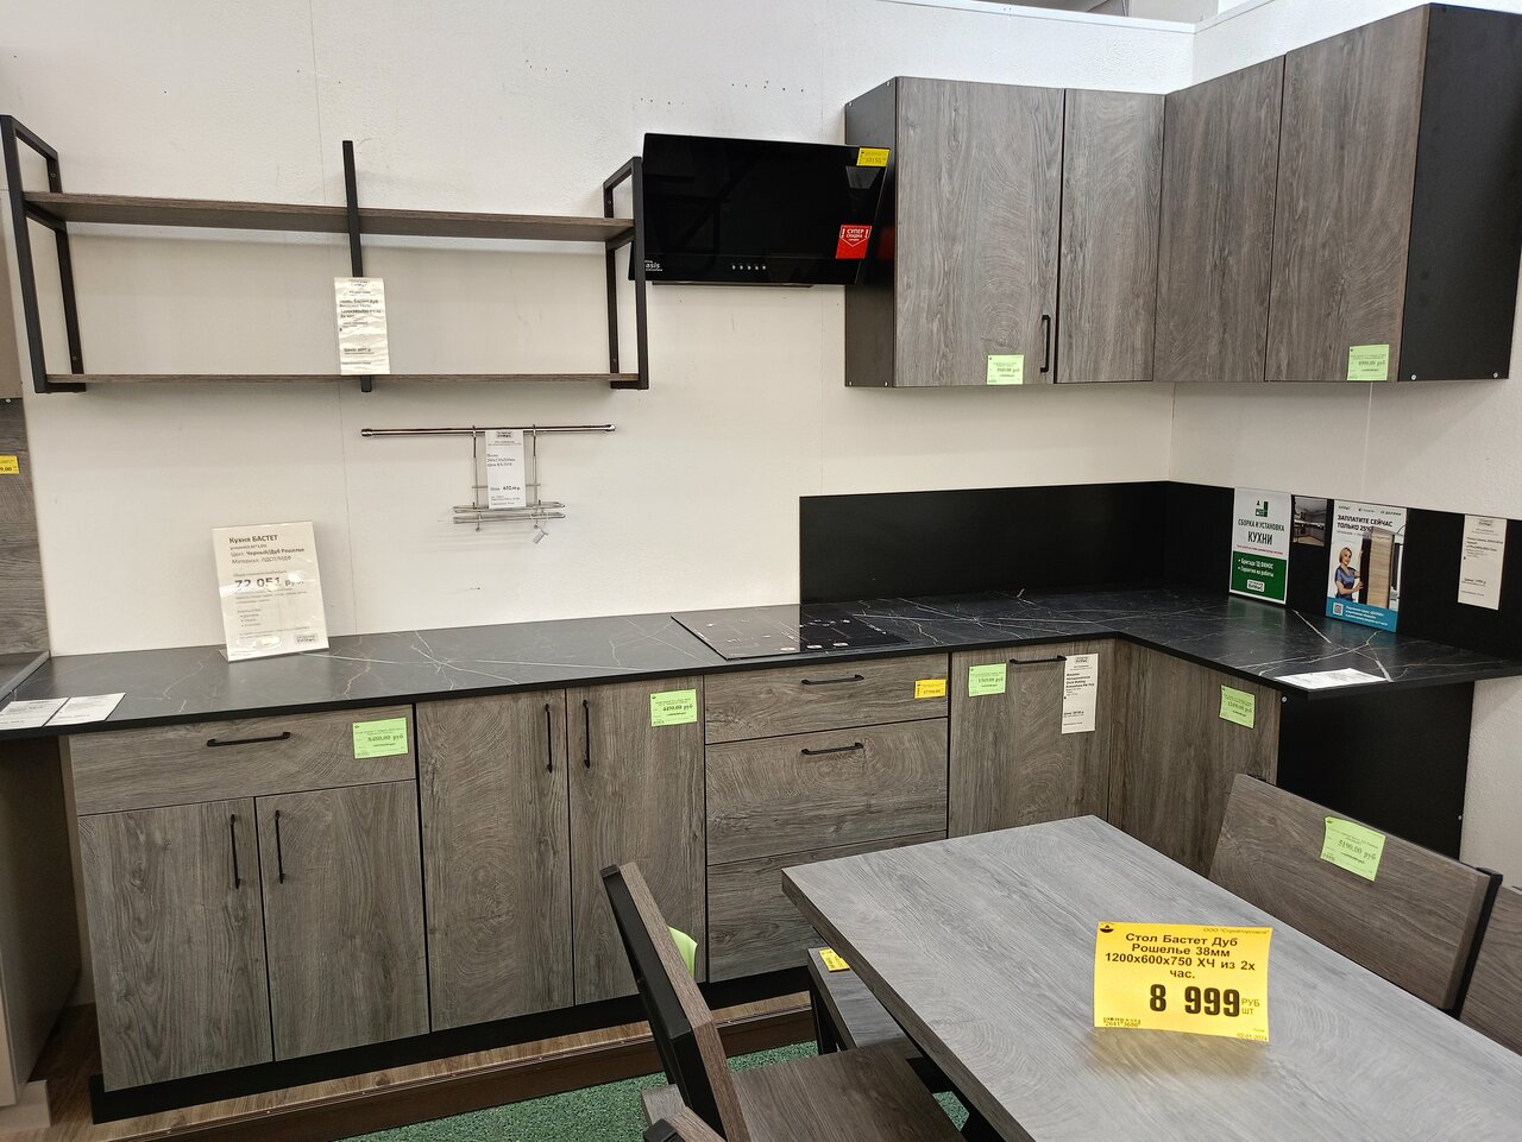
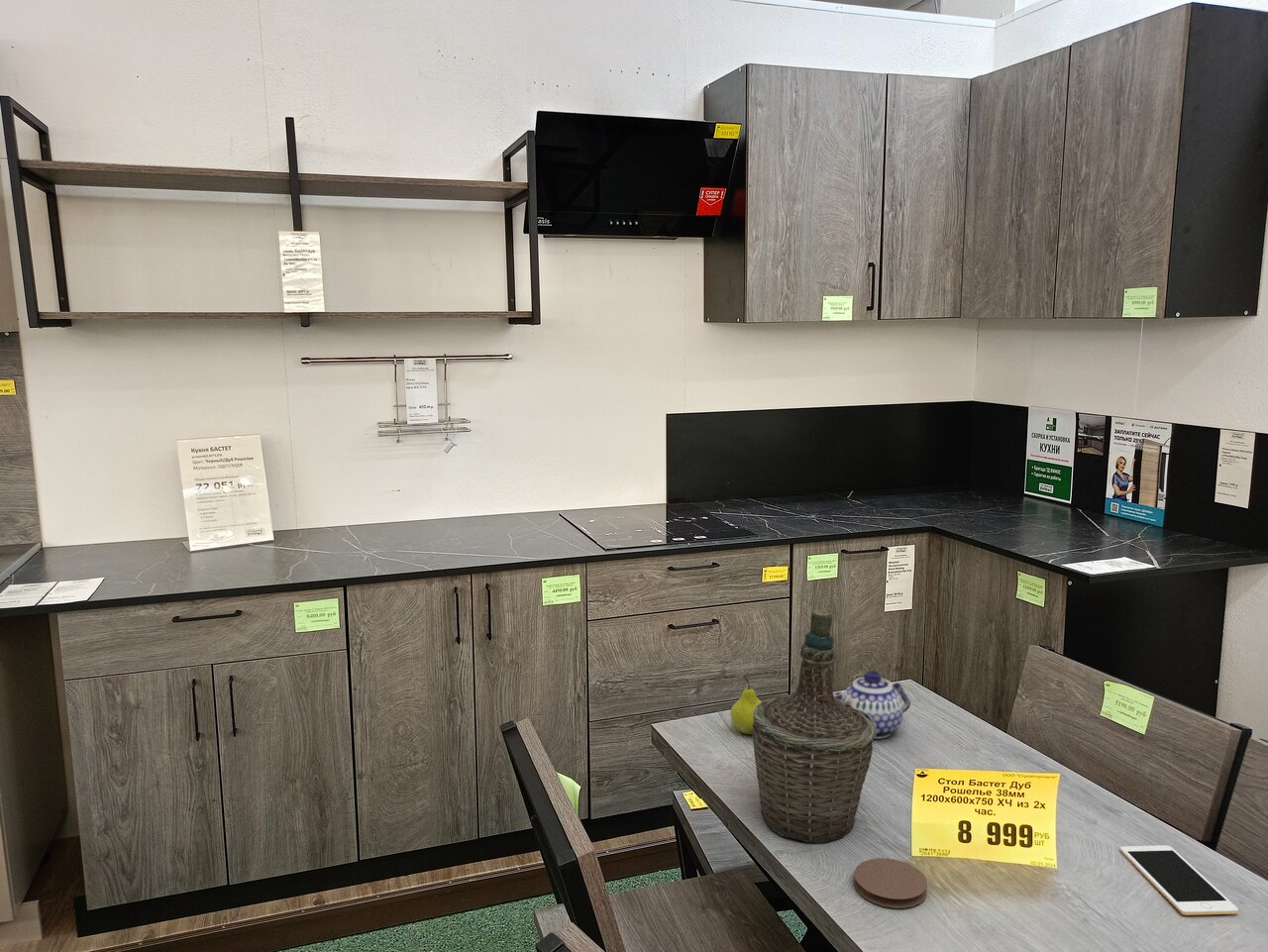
+ bottle (813, 717)
+ coaster (890, 882)
+ fruit (749, 702)
+ cell phone (1175, 878)
+ teapot (871, 701)
